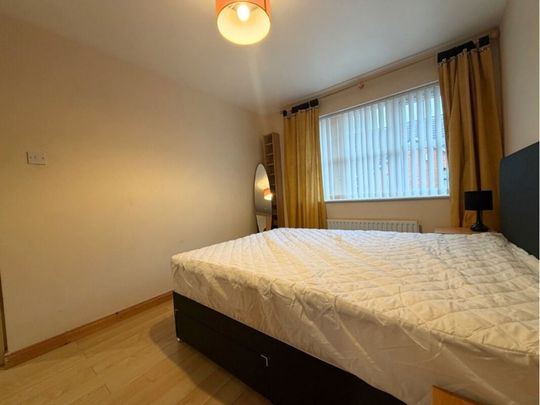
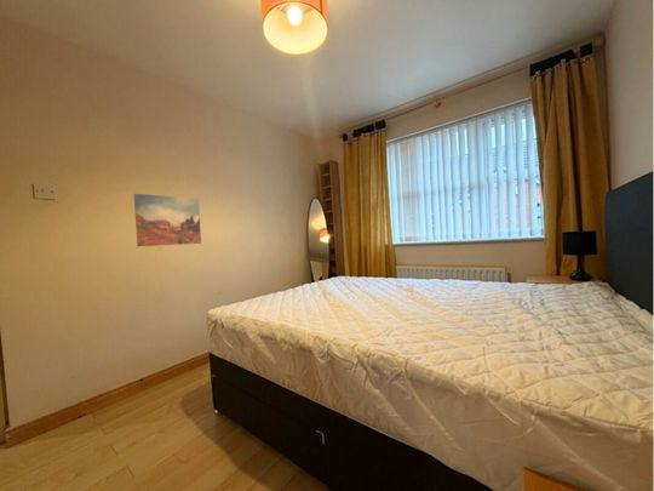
+ wall art (170, 221)
